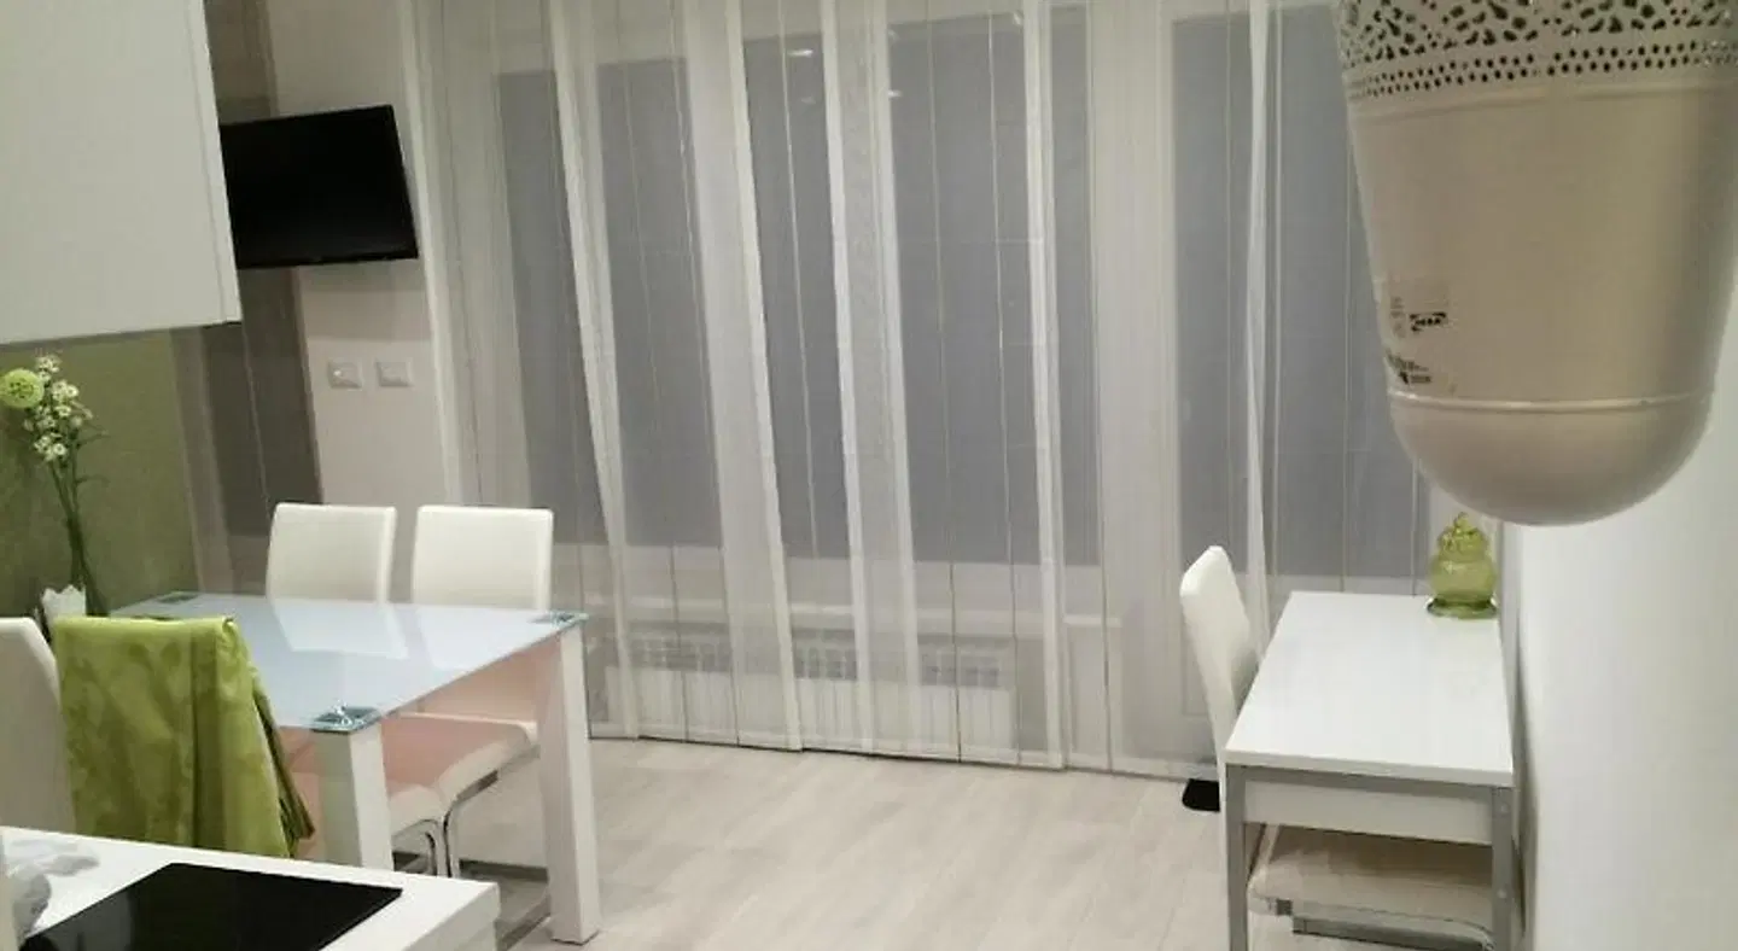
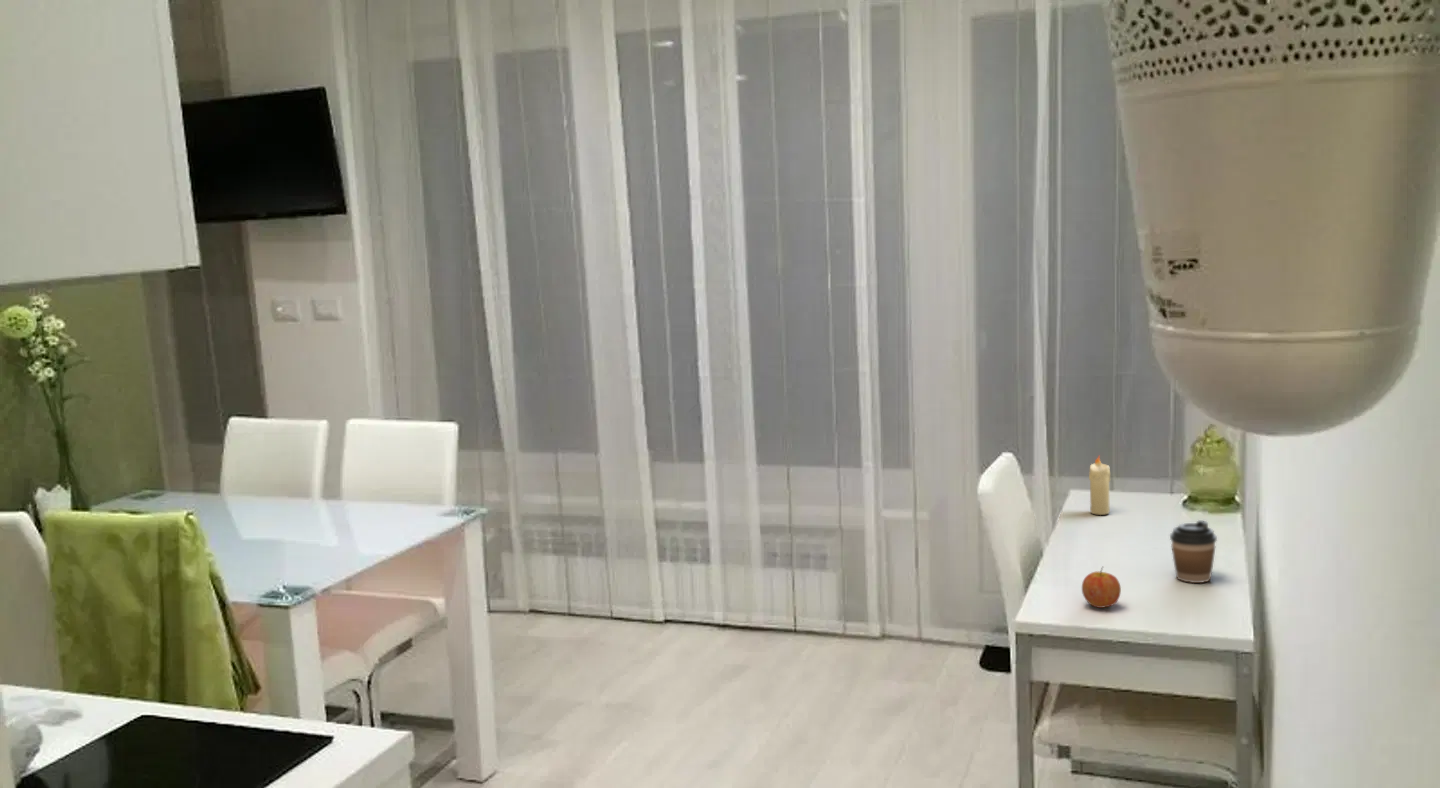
+ candle (1099, 483)
+ coffee cup (1193, 550)
+ apple (1101, 586)
